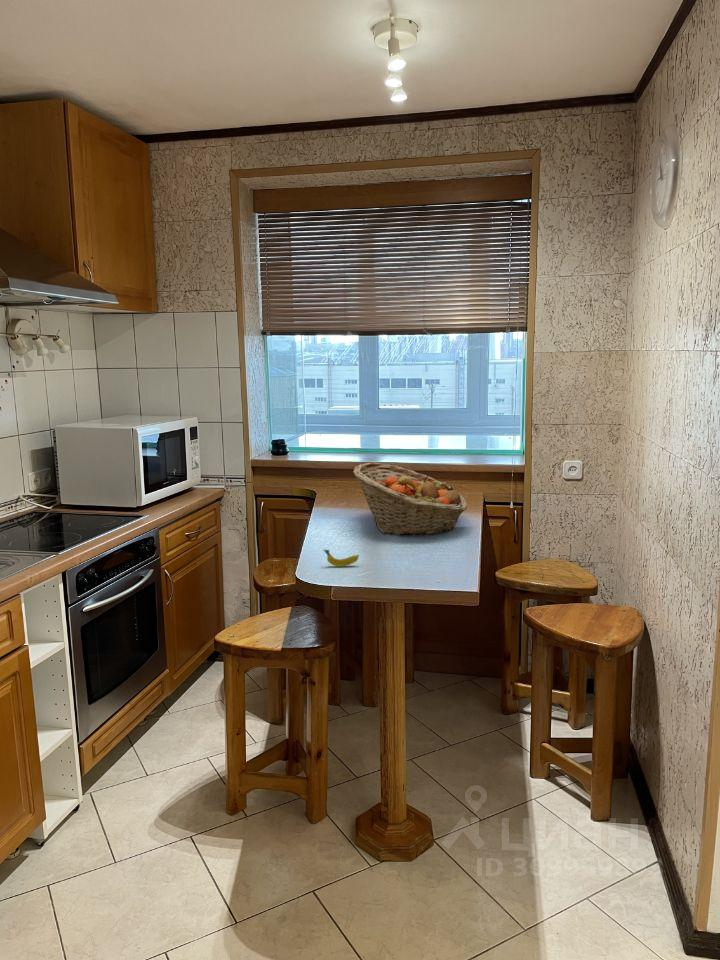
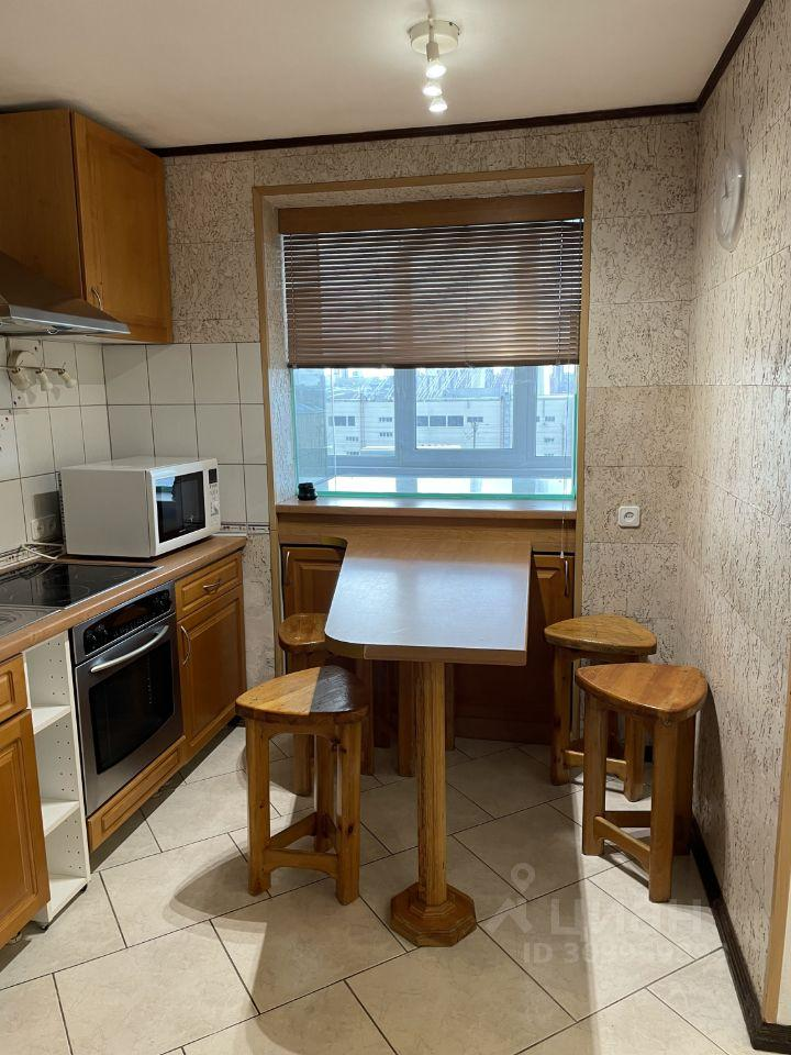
- fruit (341, 559)
- fruit basket (410, 496)
